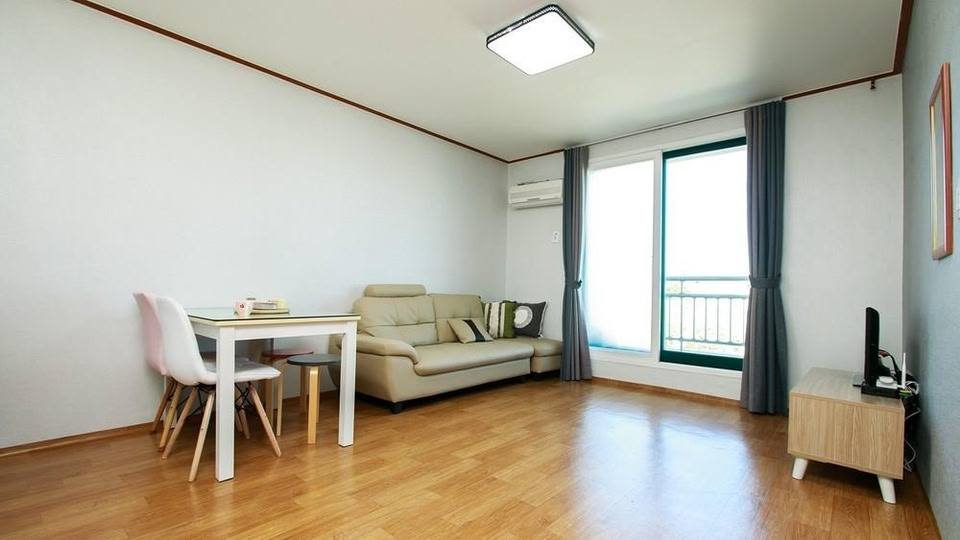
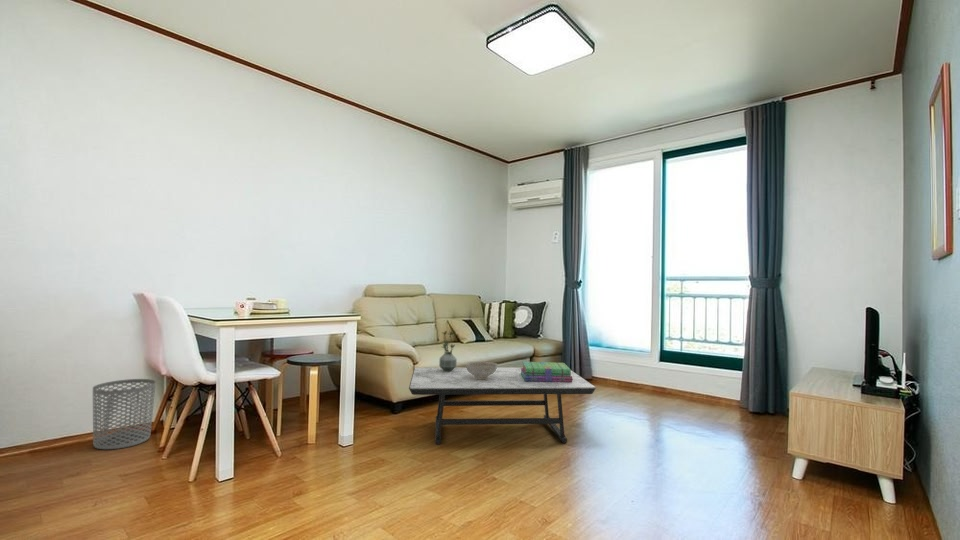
+ waste bin (123, 414)
+ coffee table (497, 403)
+ potted plant (448, 350)
+ stack of books (545, 371)
+ decorative bowl (481, 369)
